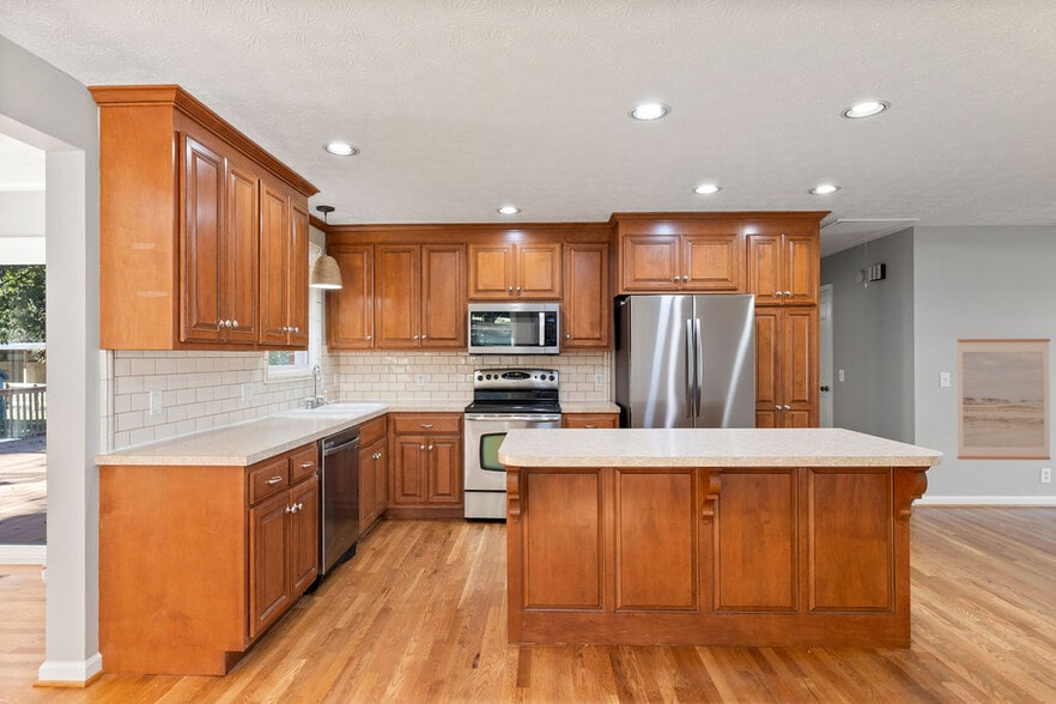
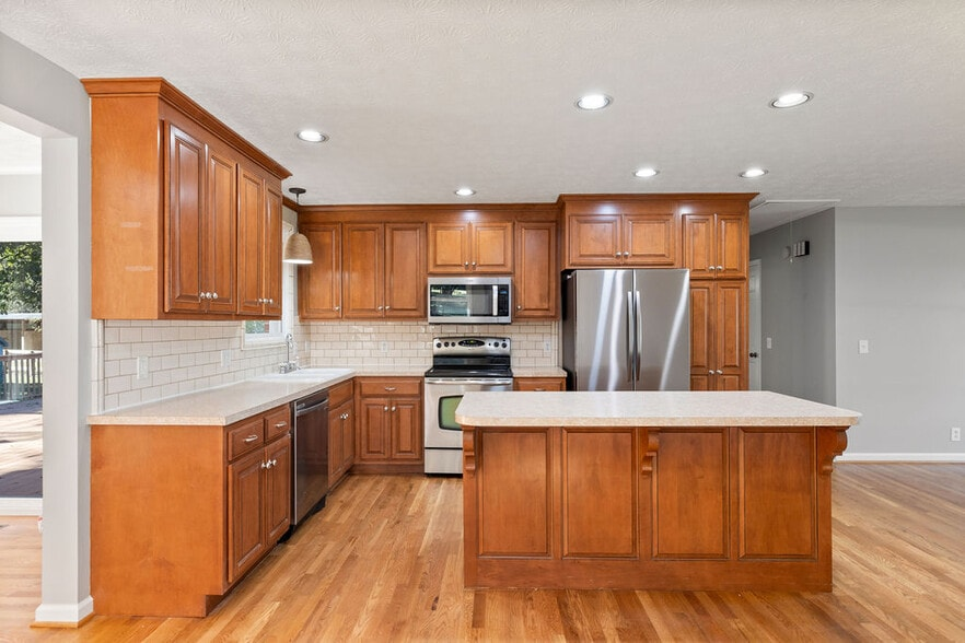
- wall art (1002, 399)
